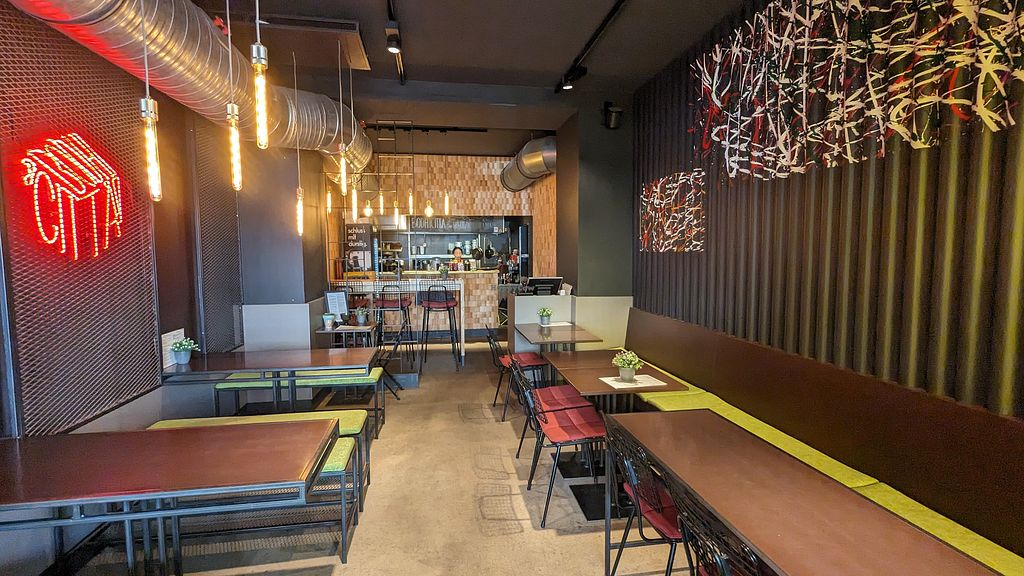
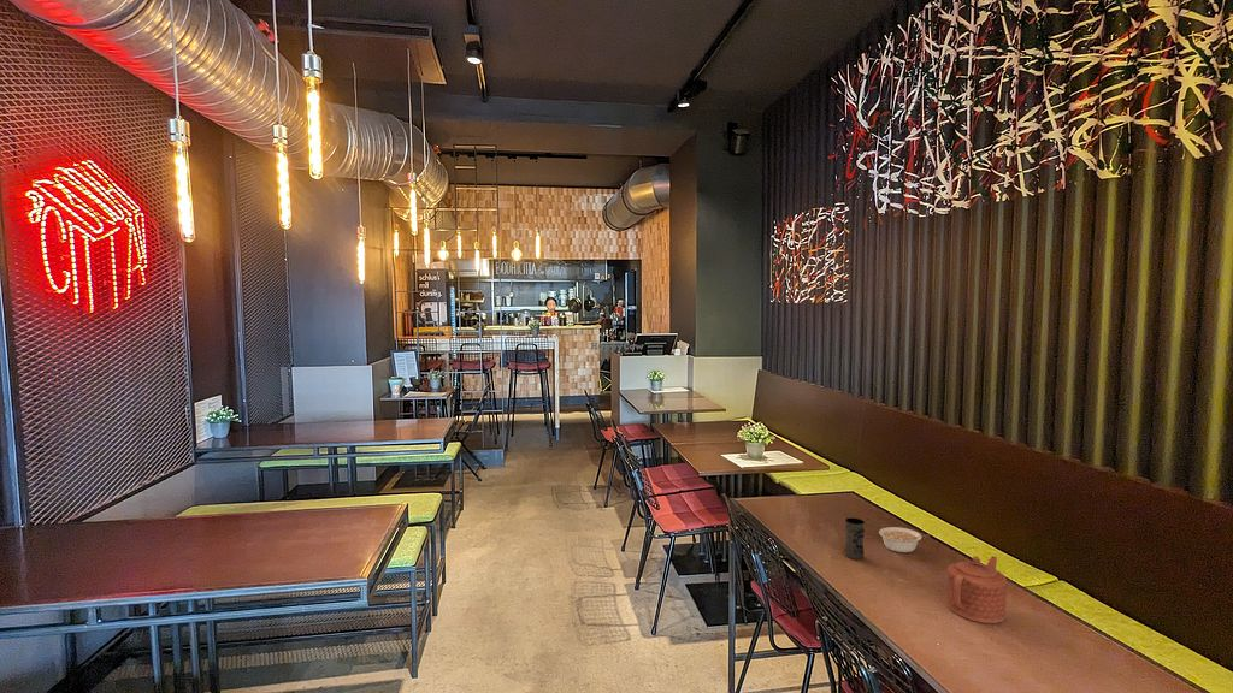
+ teapot (977, 584)
+ jar (854, 538)
+ legume (901, 539)
